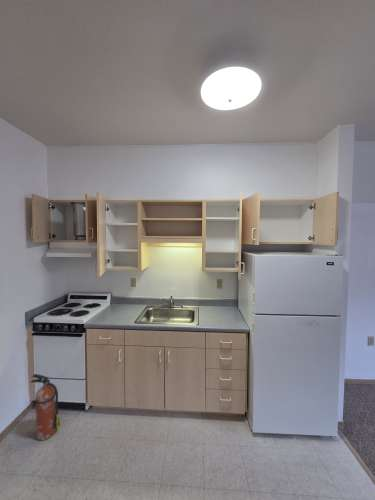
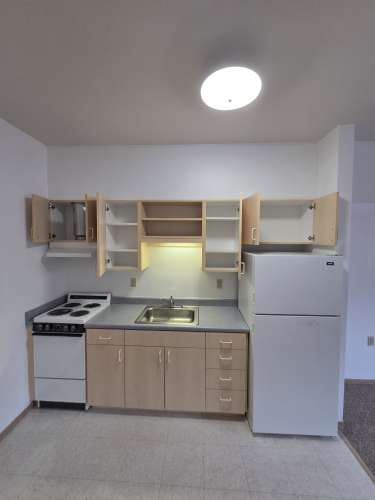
- fire extinguisher (44, 404)
